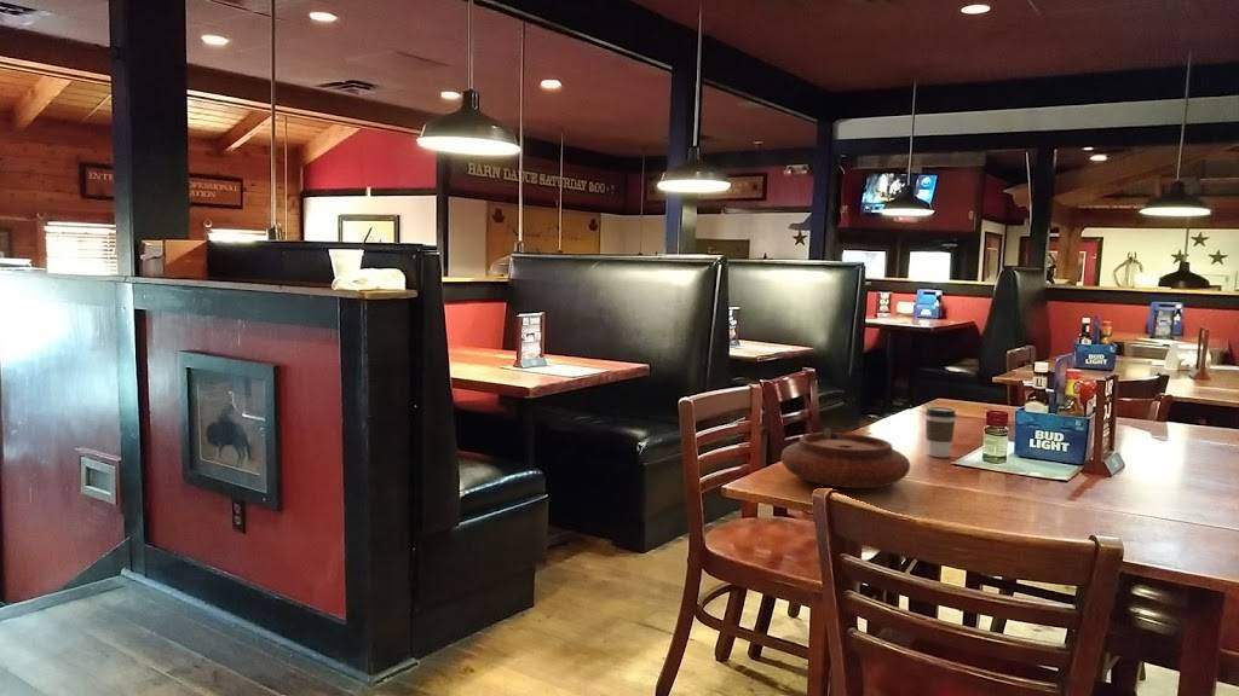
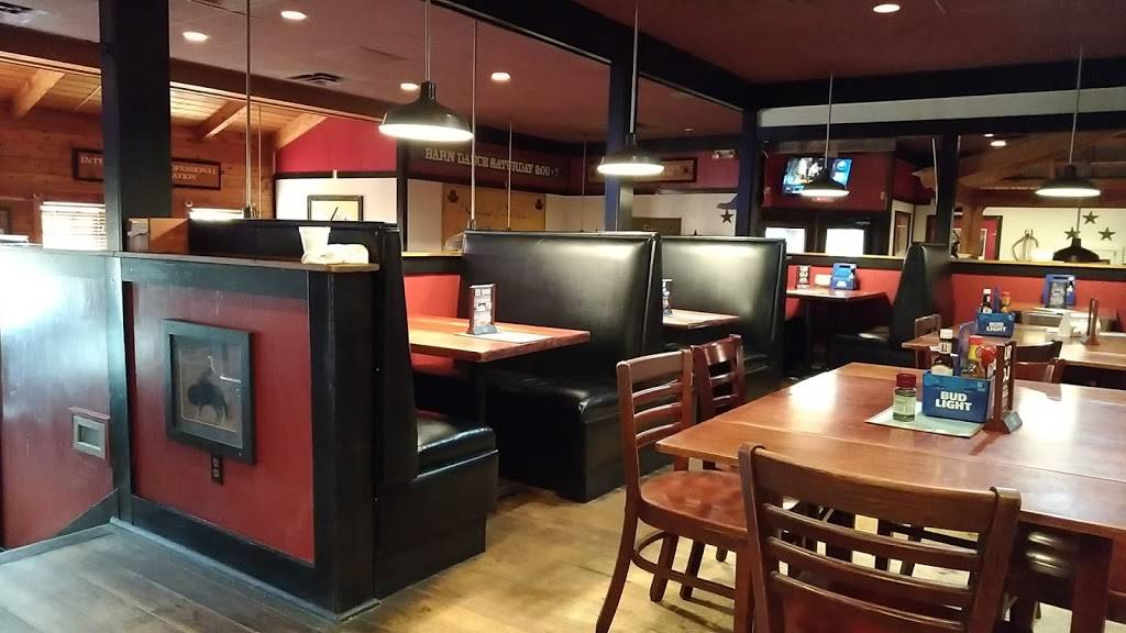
- plate (847, 458)
- coffee cup (939, 431)
